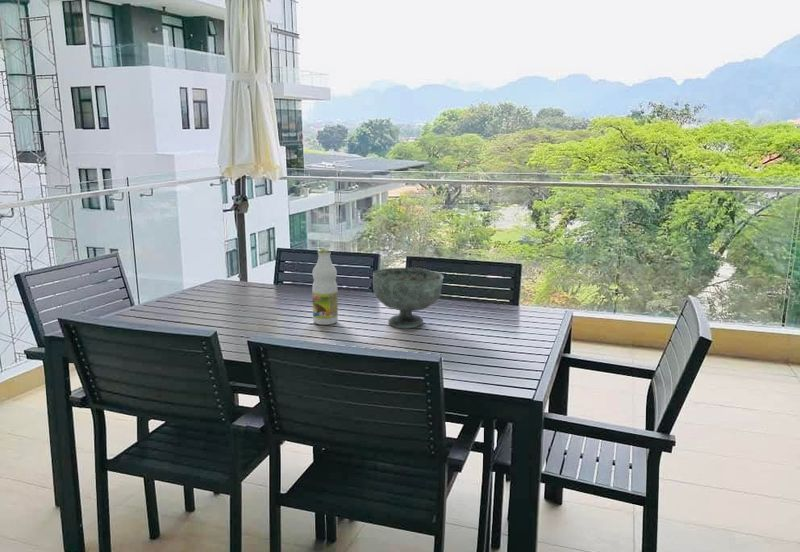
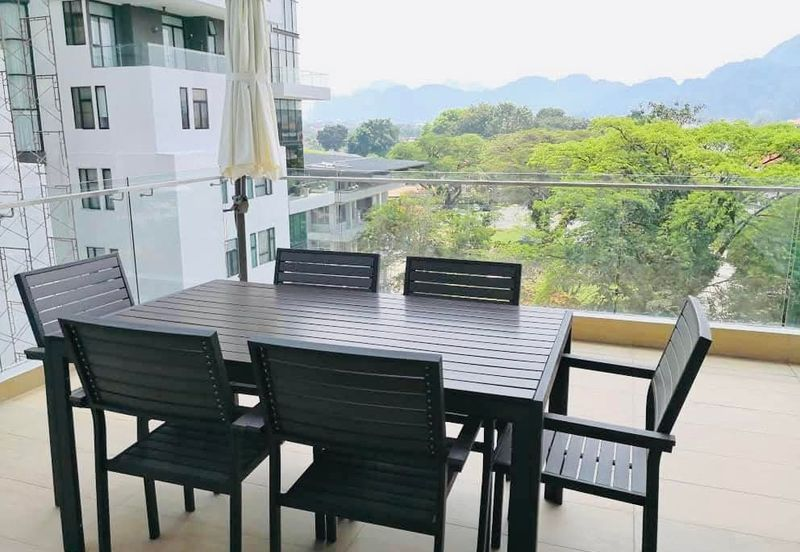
- bottle (324, 286)
- decorative bowl (406, 298)
